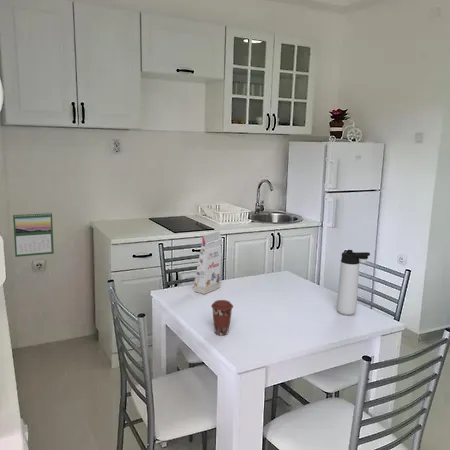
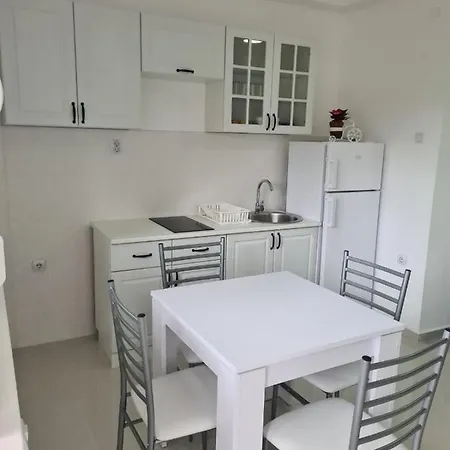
- gift box (208, 261)
- thermos bottle (353, 282)
- calendar (33, 233)
- coffee cup (221, 317)
